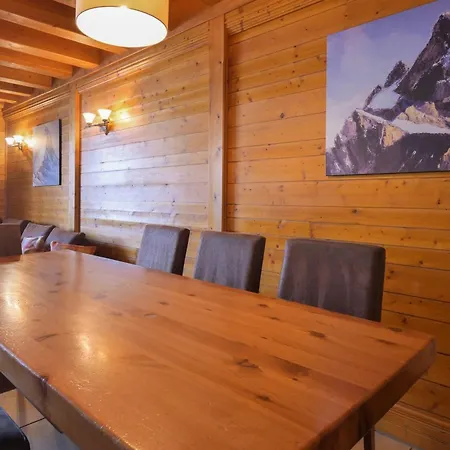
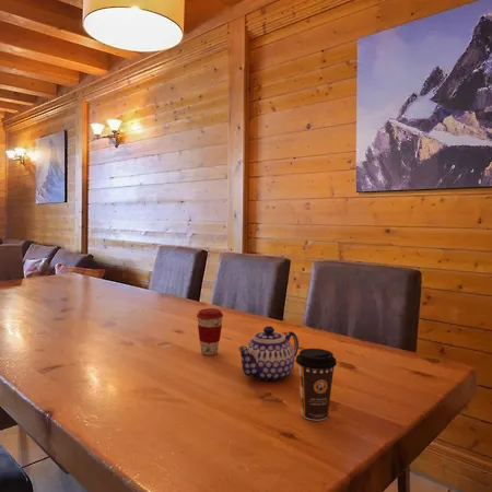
+ teapot (270, 350)
+ coffee cup (209, 331)
+ coffee cup (315, 384)
